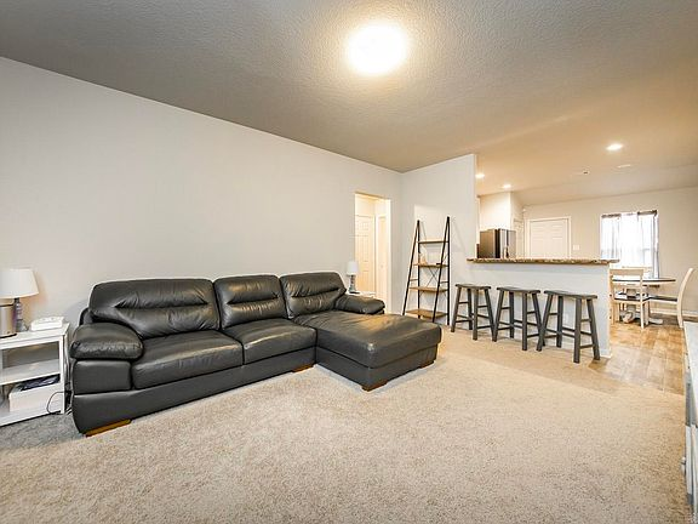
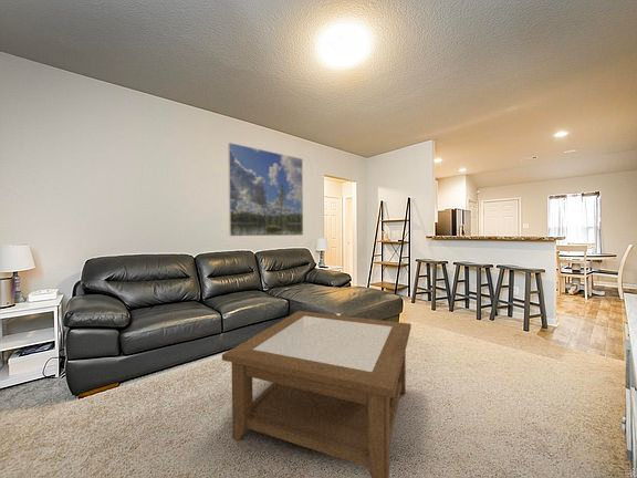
+ coffee table (330, 374)
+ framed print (269, 194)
